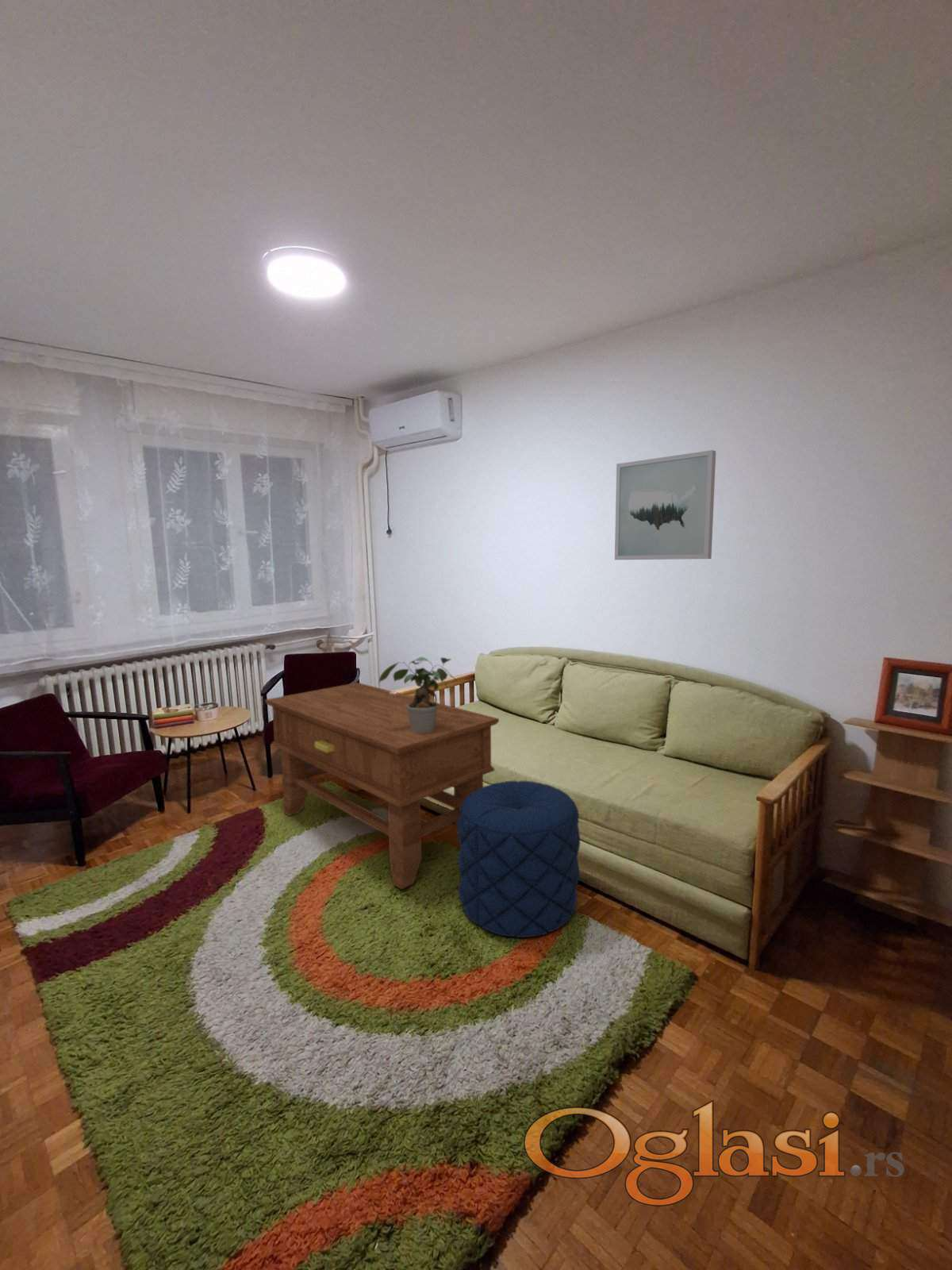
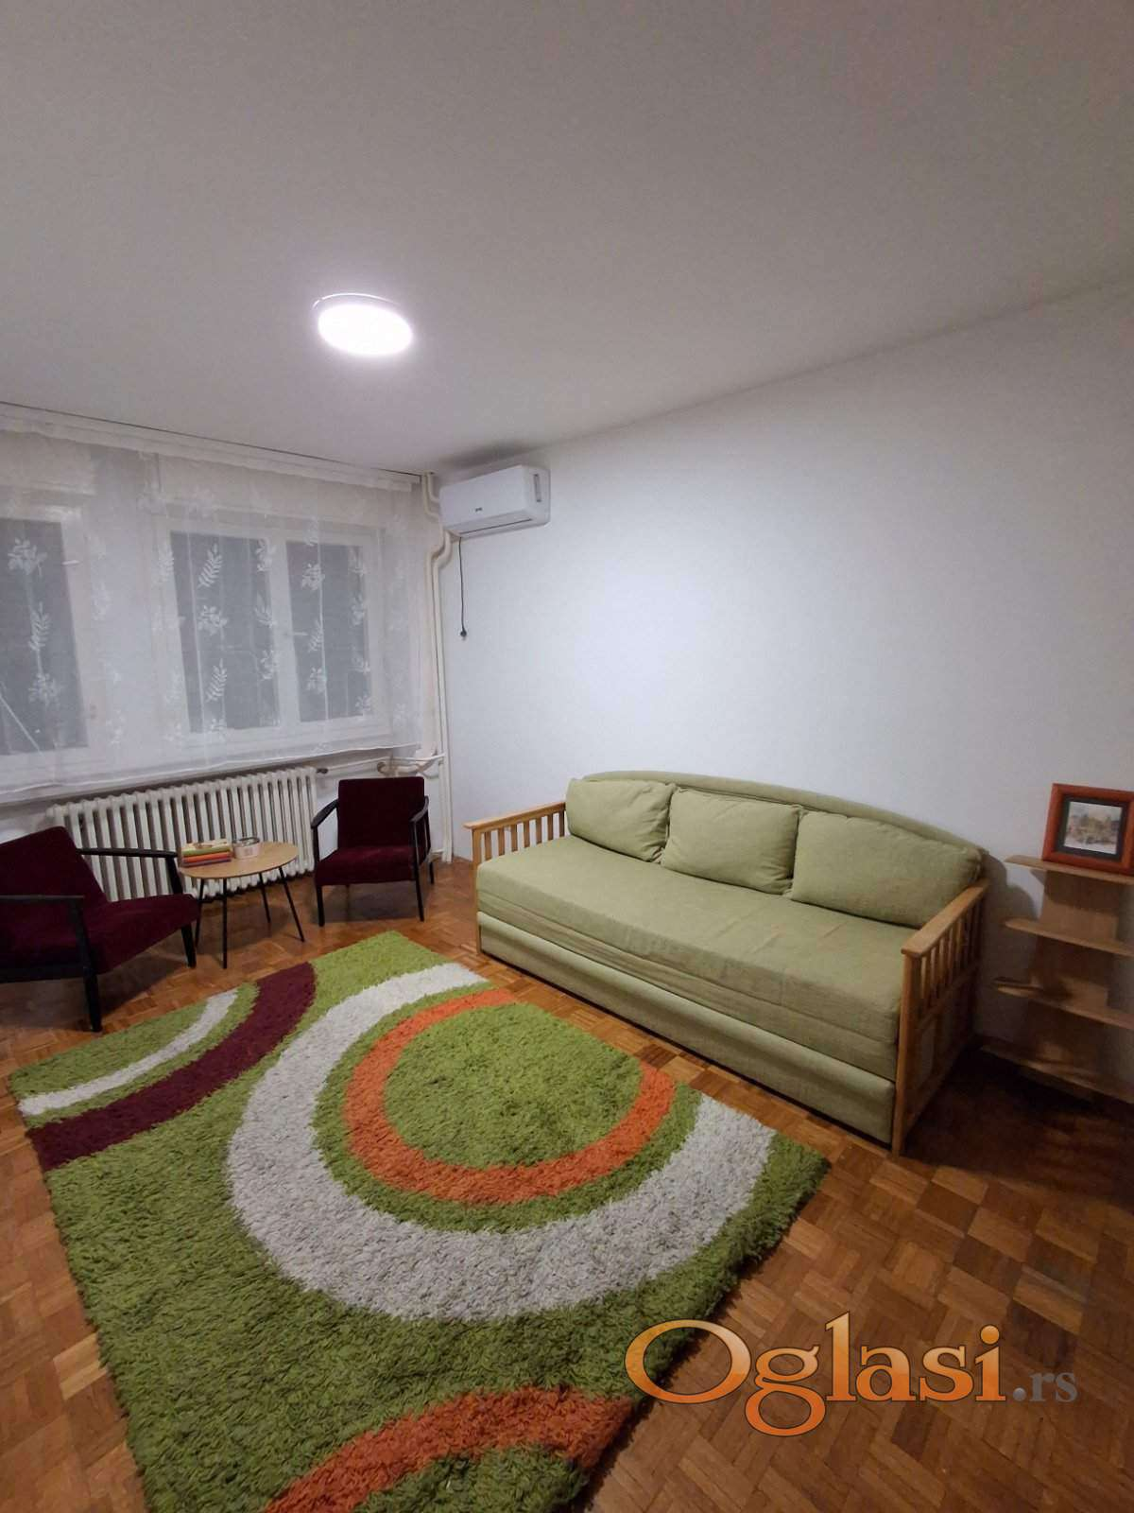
- pouf (518, 849)
- wall art (662, 509)
- side table (374, 769)
- potted plant (428, 691)
